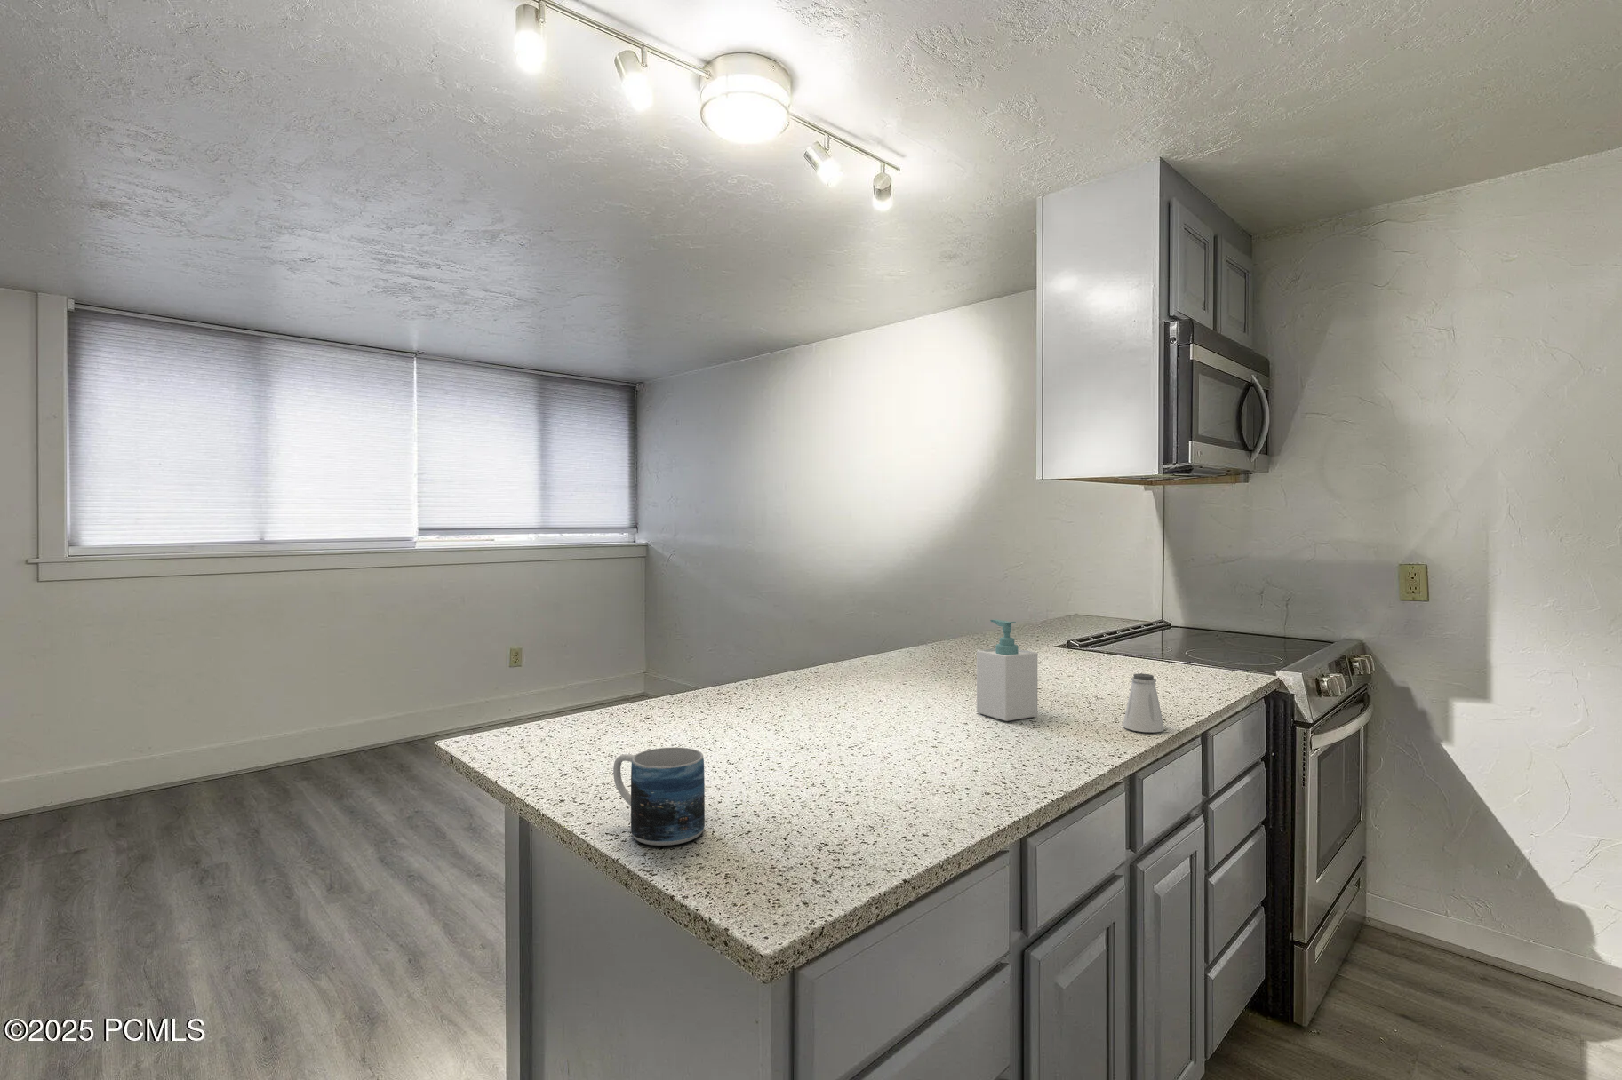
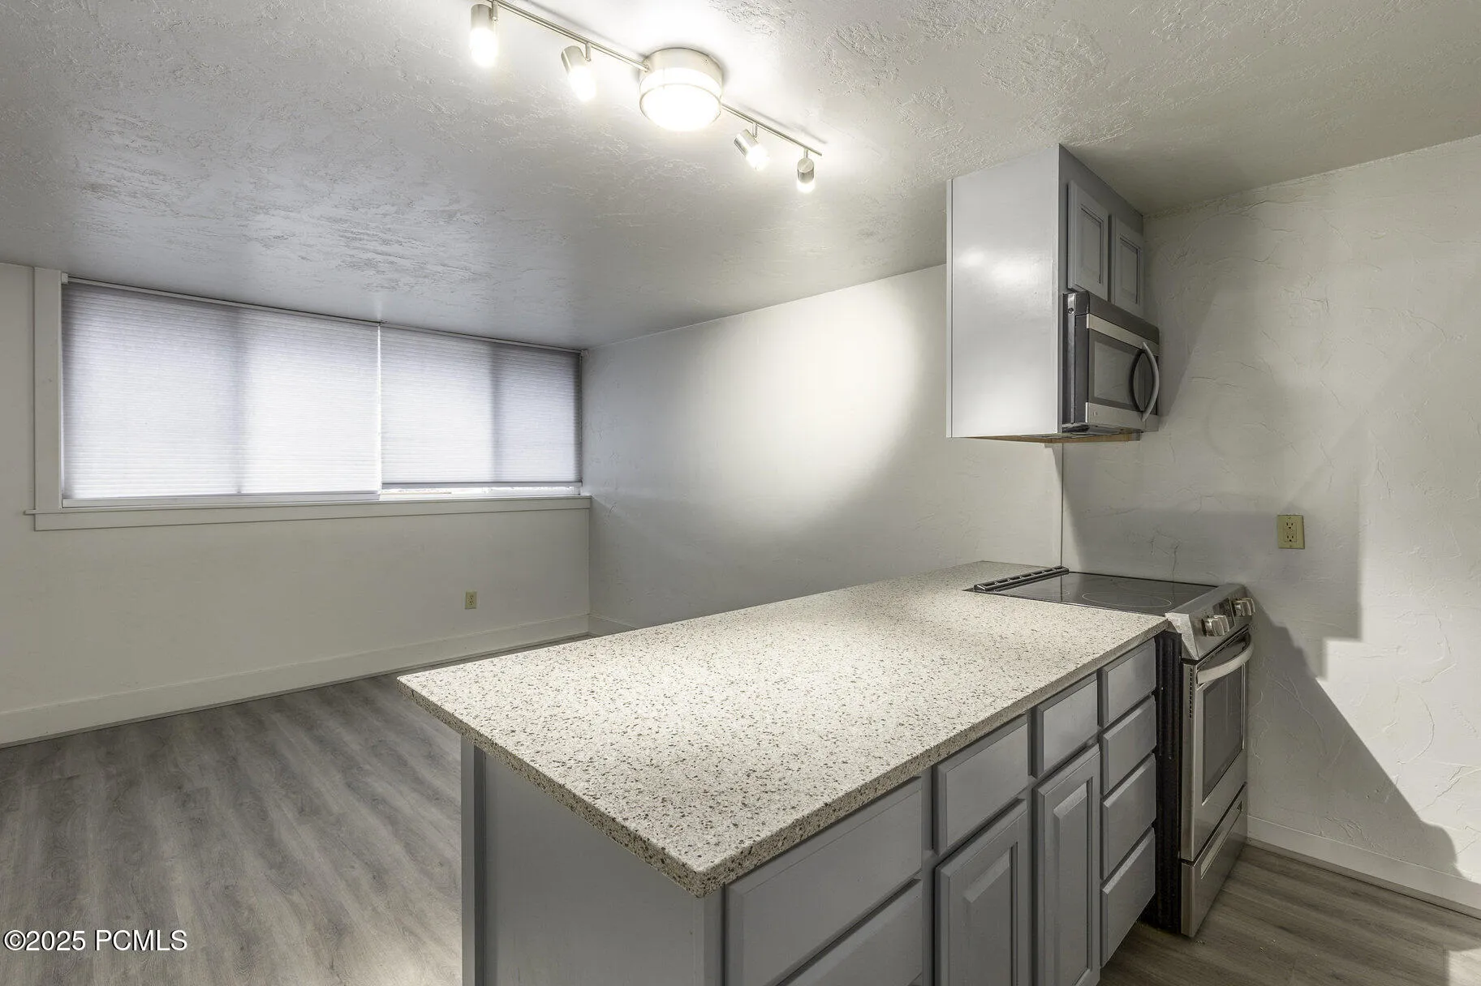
- saltshaker (1143, 700)
- soap bottle (1006, 667)
- mug (654, 792)
